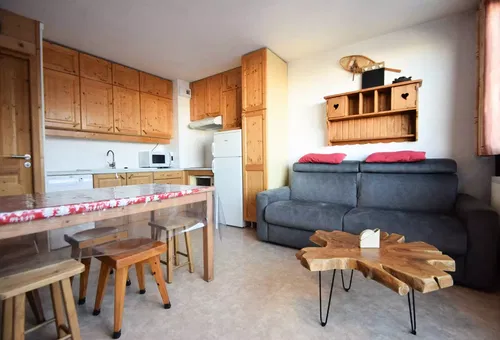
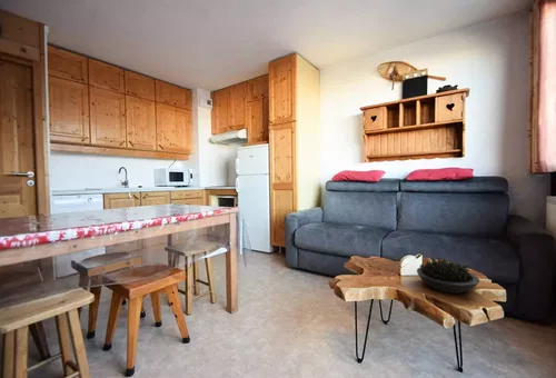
+ succulent plant (446, 273)
